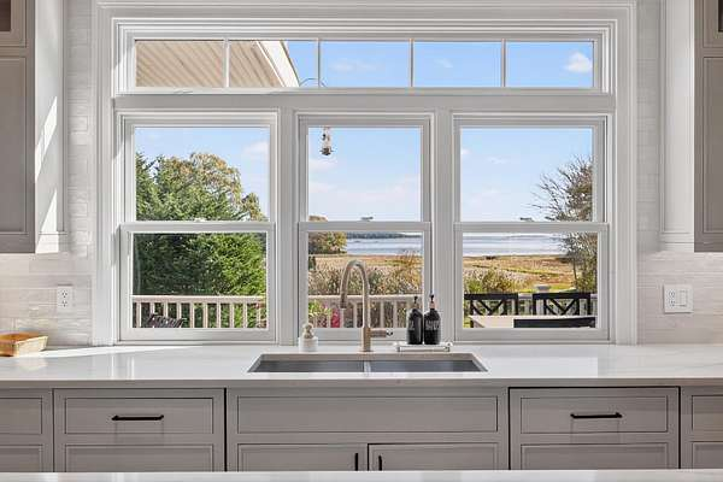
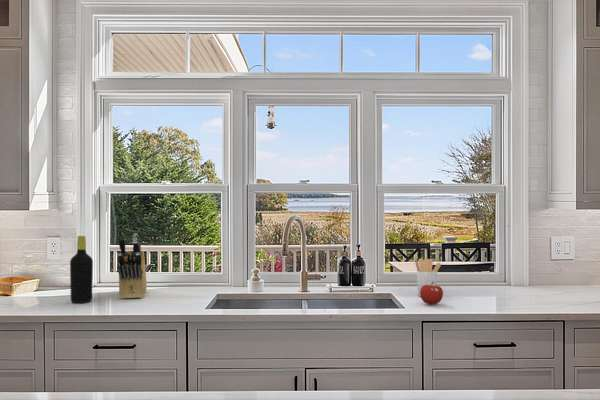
+ bottle (81, 268)
+ knife block (132, 264)
+ utensil holder (426, 276)
+ fruit (431, 292)
